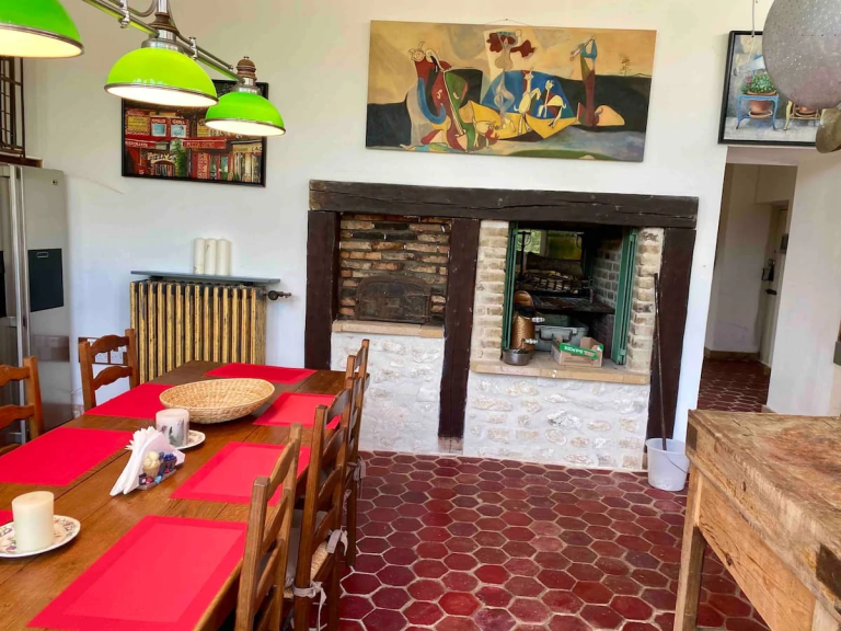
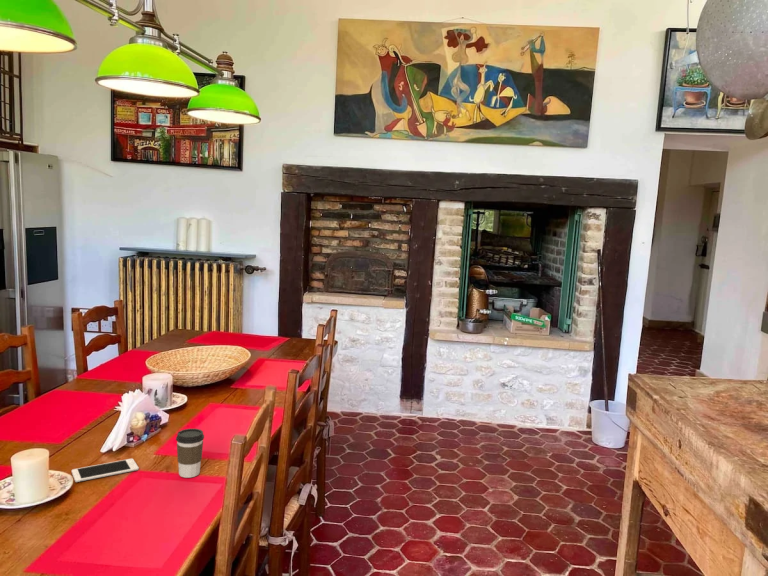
+ coffee cup (189, 453)
+ cell phone (105, 469)
